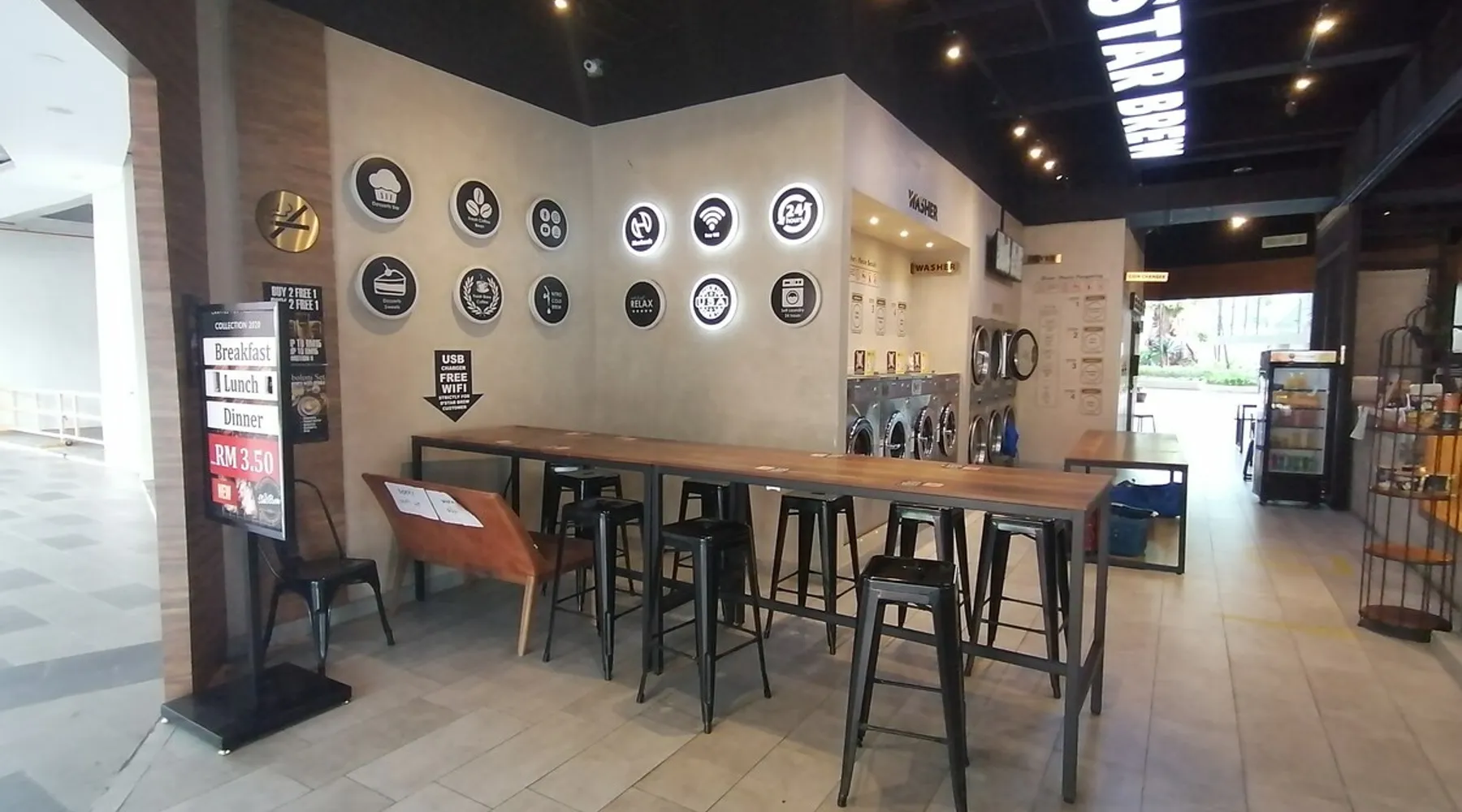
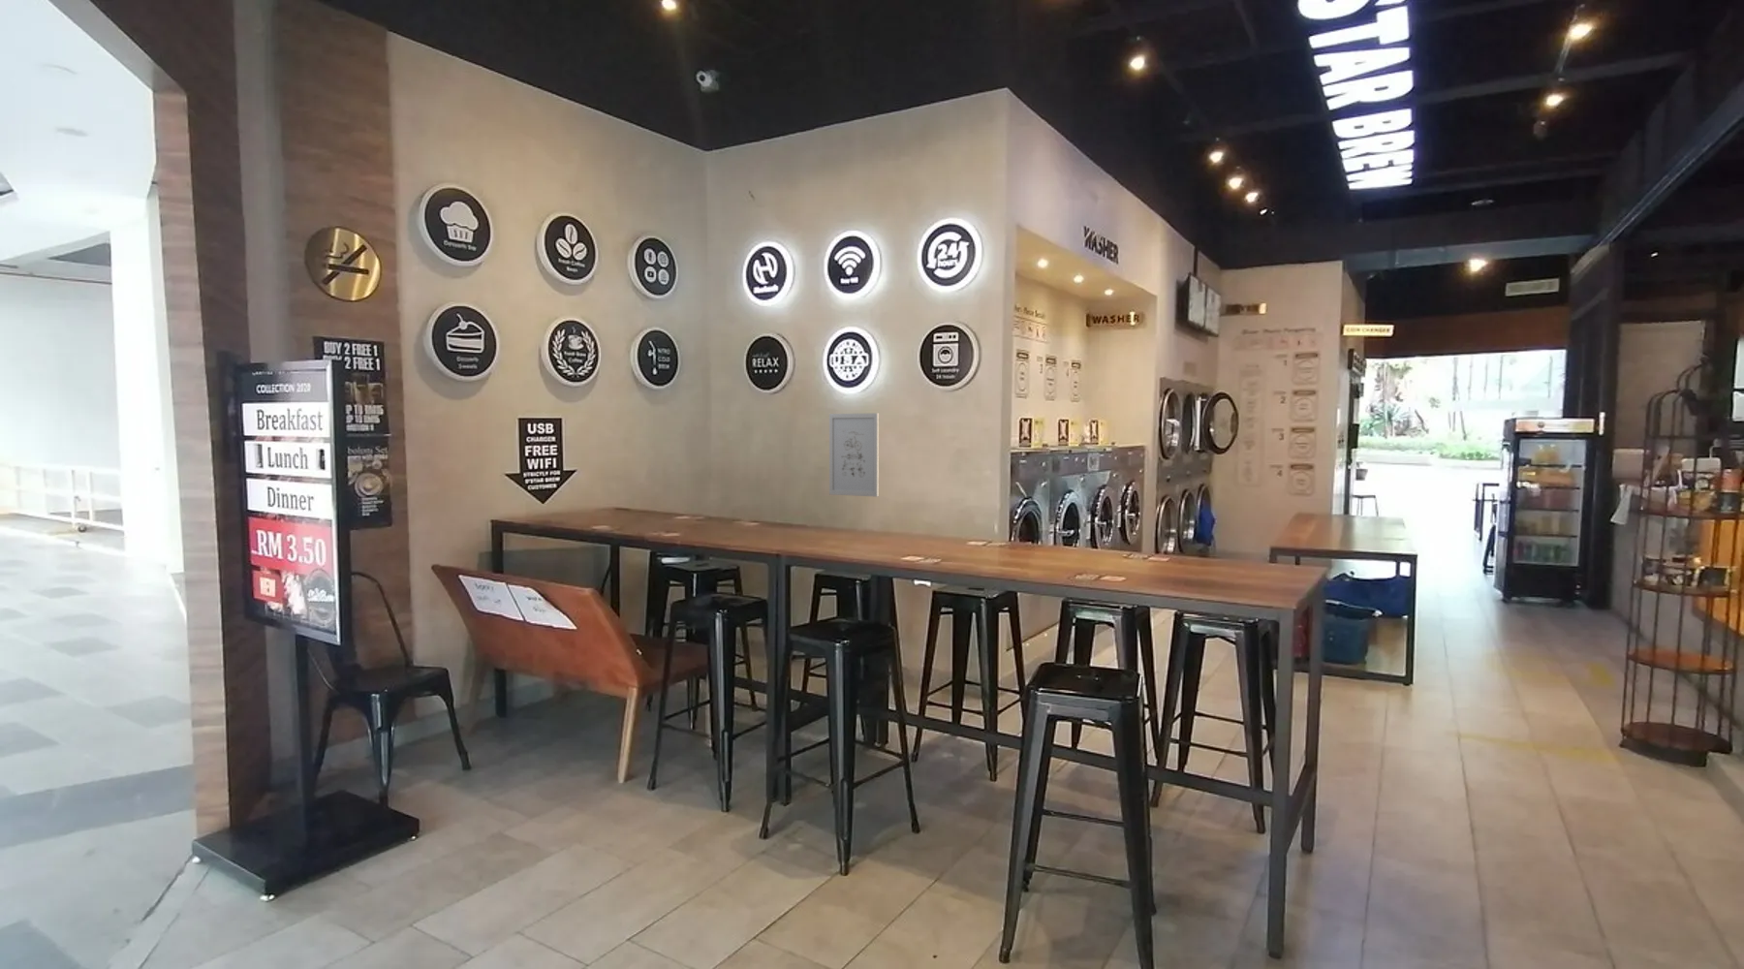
+ wall art (853, 455)
